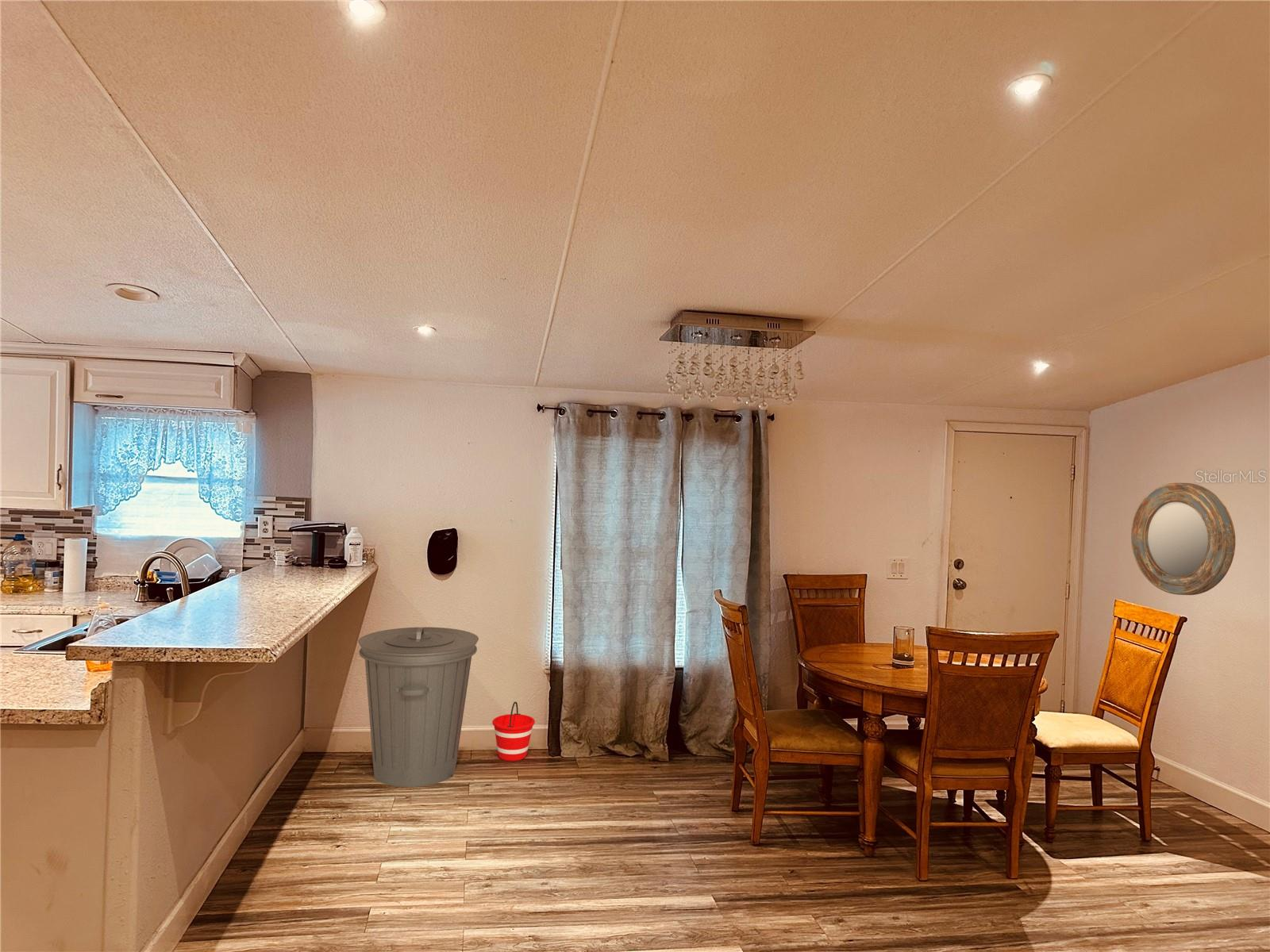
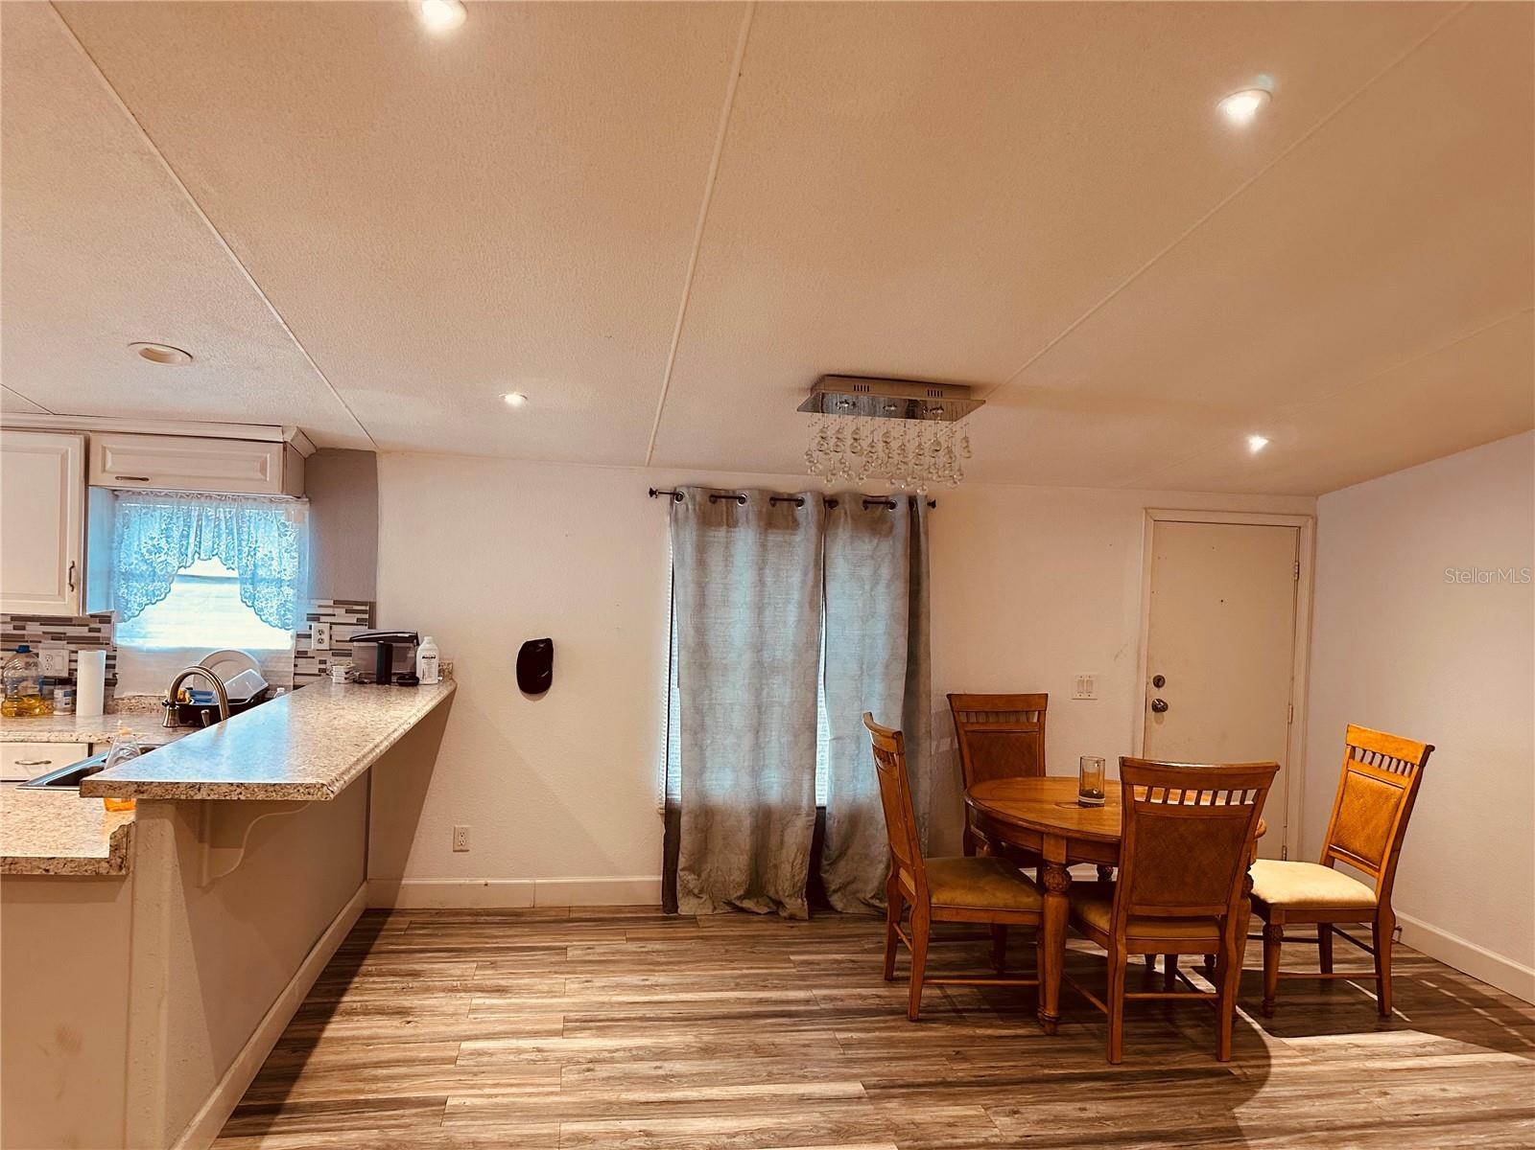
- bucket (513, 729)
- trash can (417, 700)
- home mirror (1179, 538)
